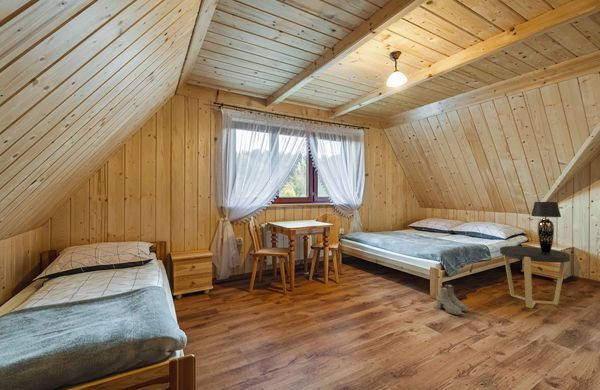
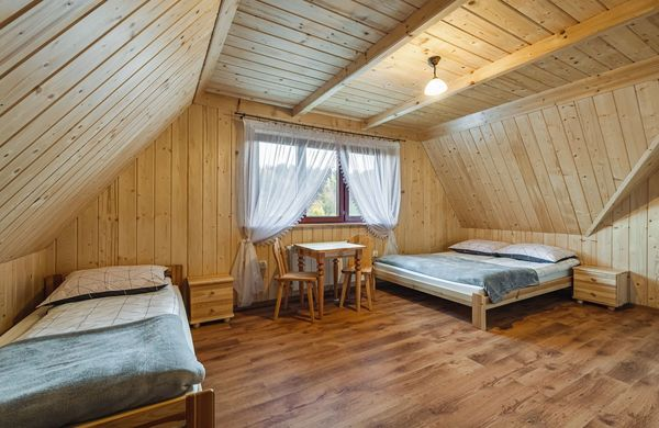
- side table (530, 276)
- boots (451, 298)
- table lamp (545, 226)
